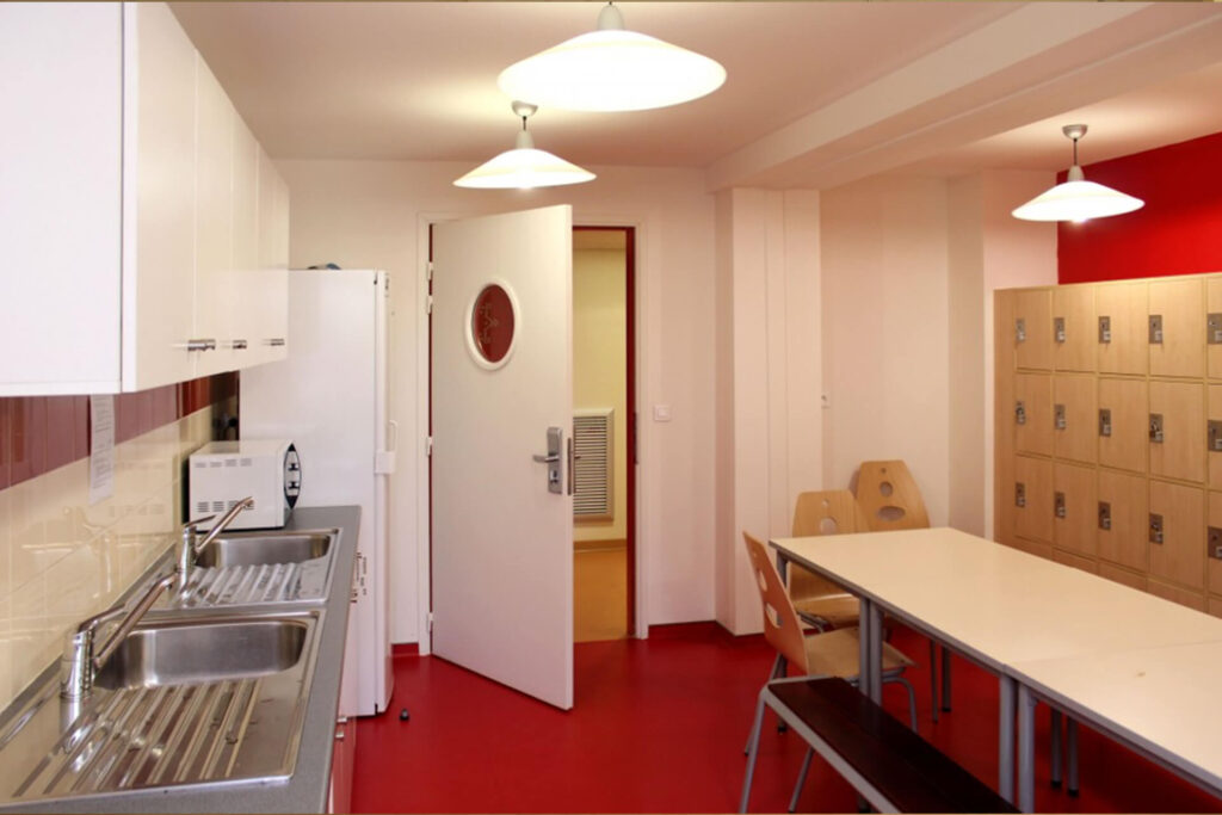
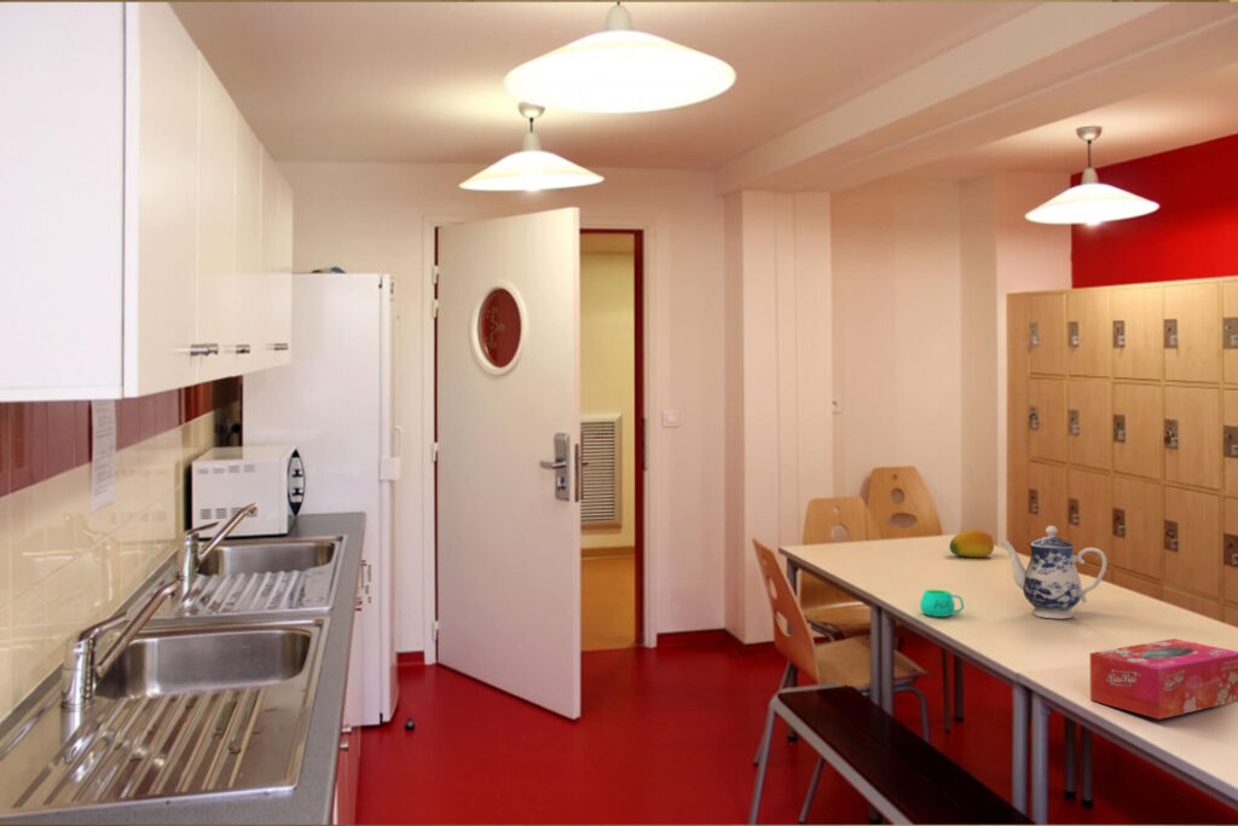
+ fruit (971, 543)
+ tissue box (1167, 676)
+ mug (942, 602)
+ teapot (1052, 570)
